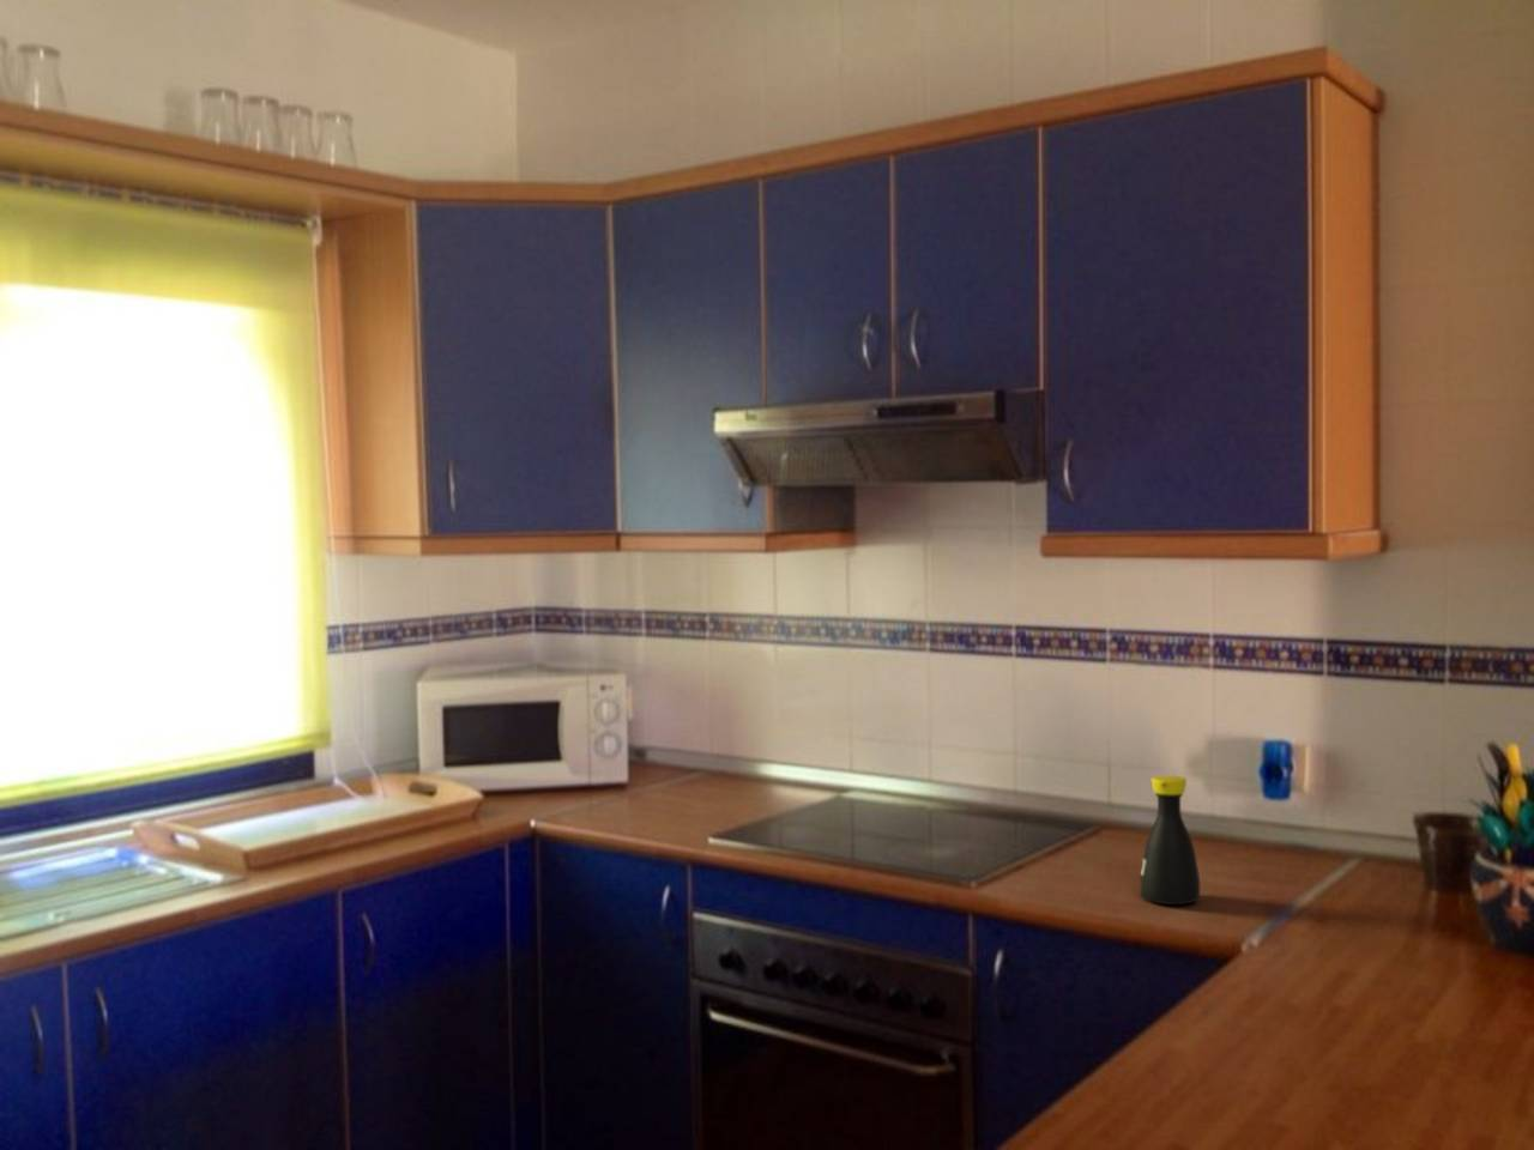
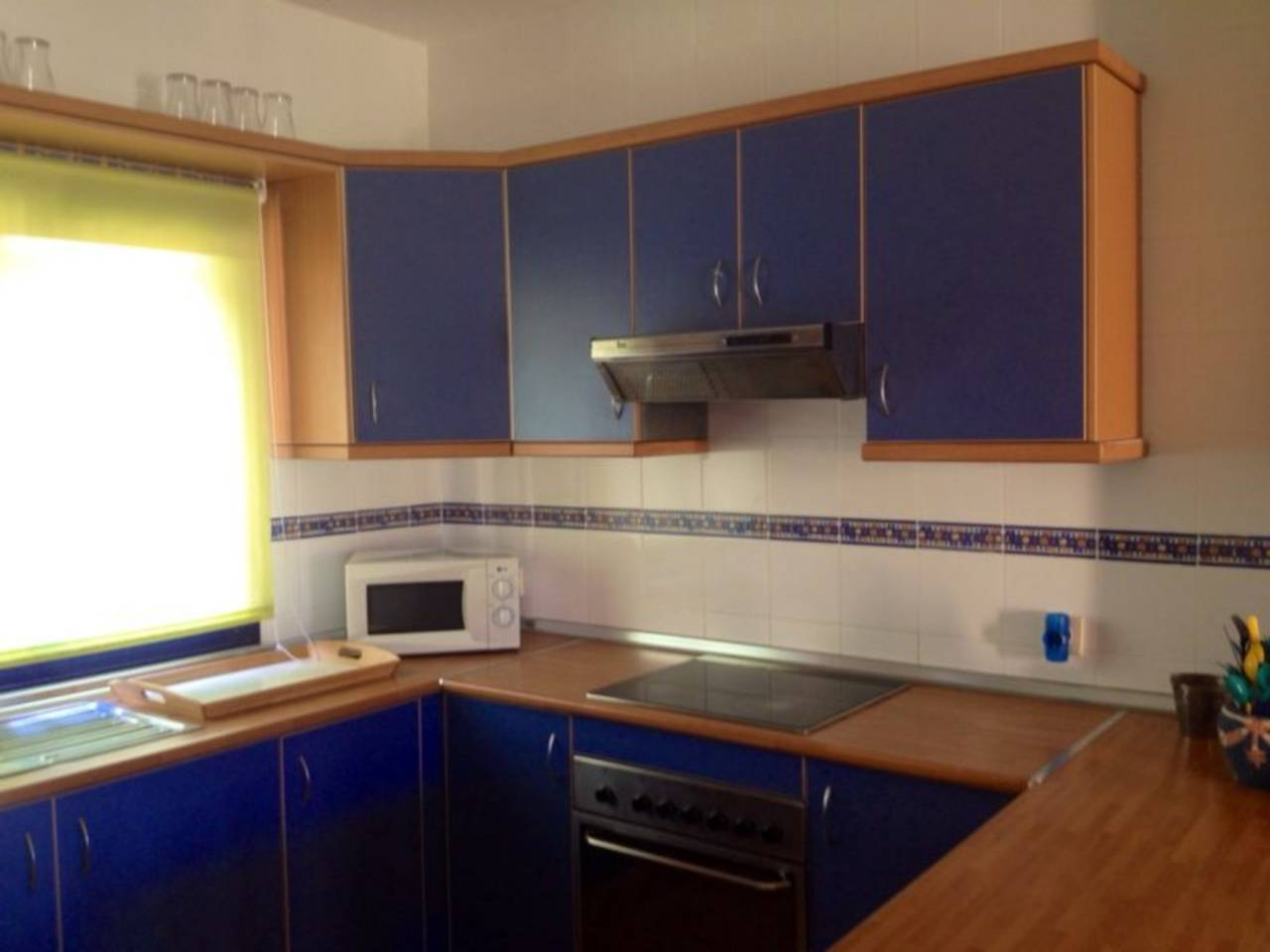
- bottle (1168, 837)
